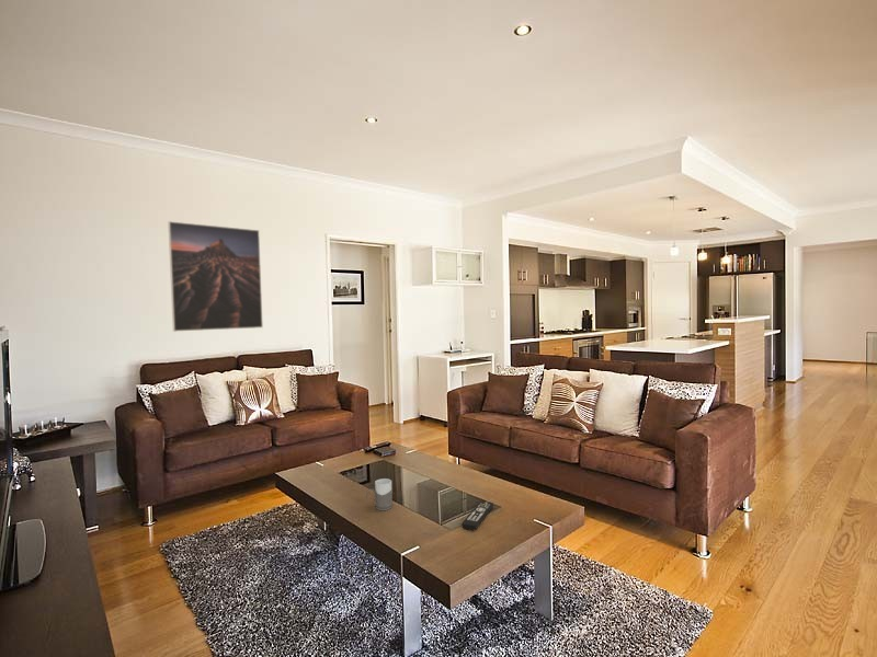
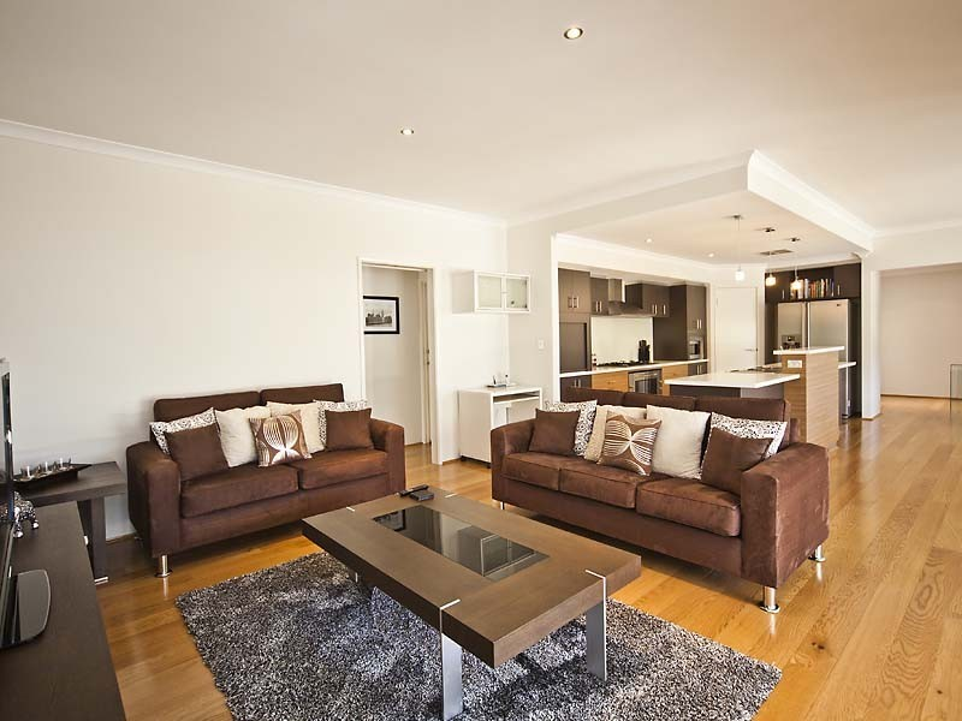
- mug (379, 495)
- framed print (218, 277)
- remote control (478, 515)
